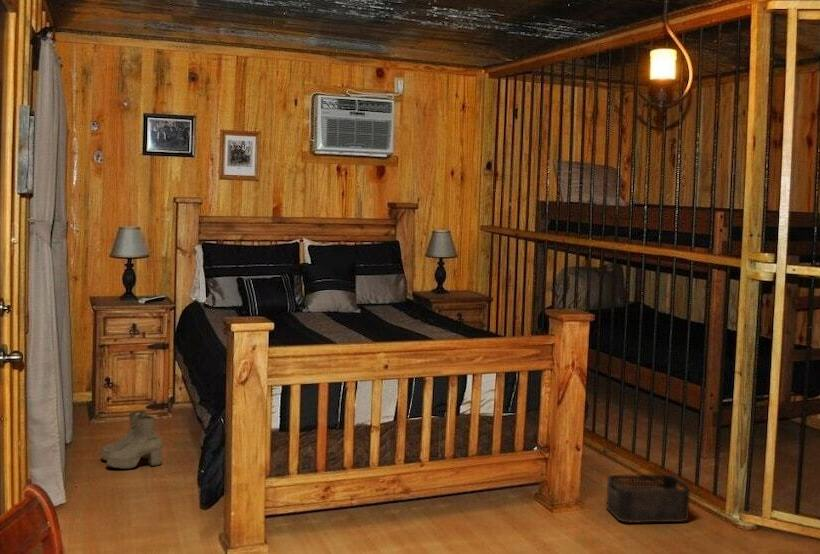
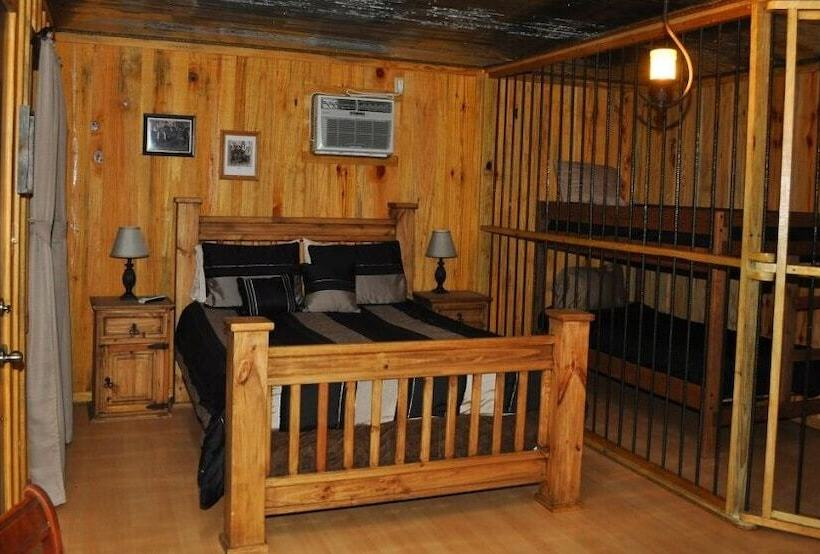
- boots (131, 438)
- storage bin (647, 497)
